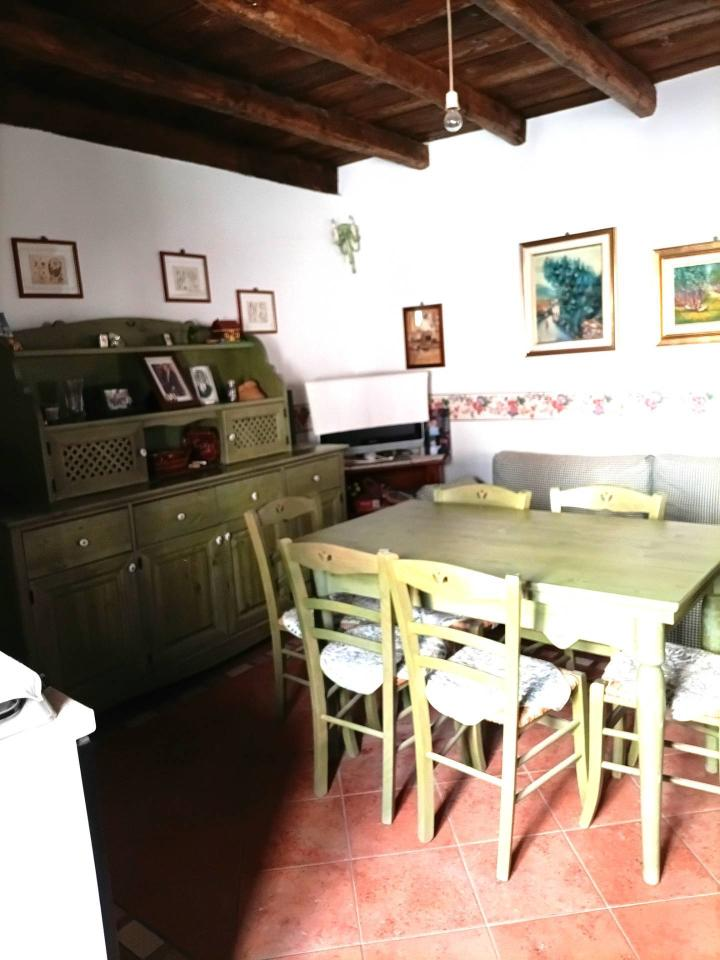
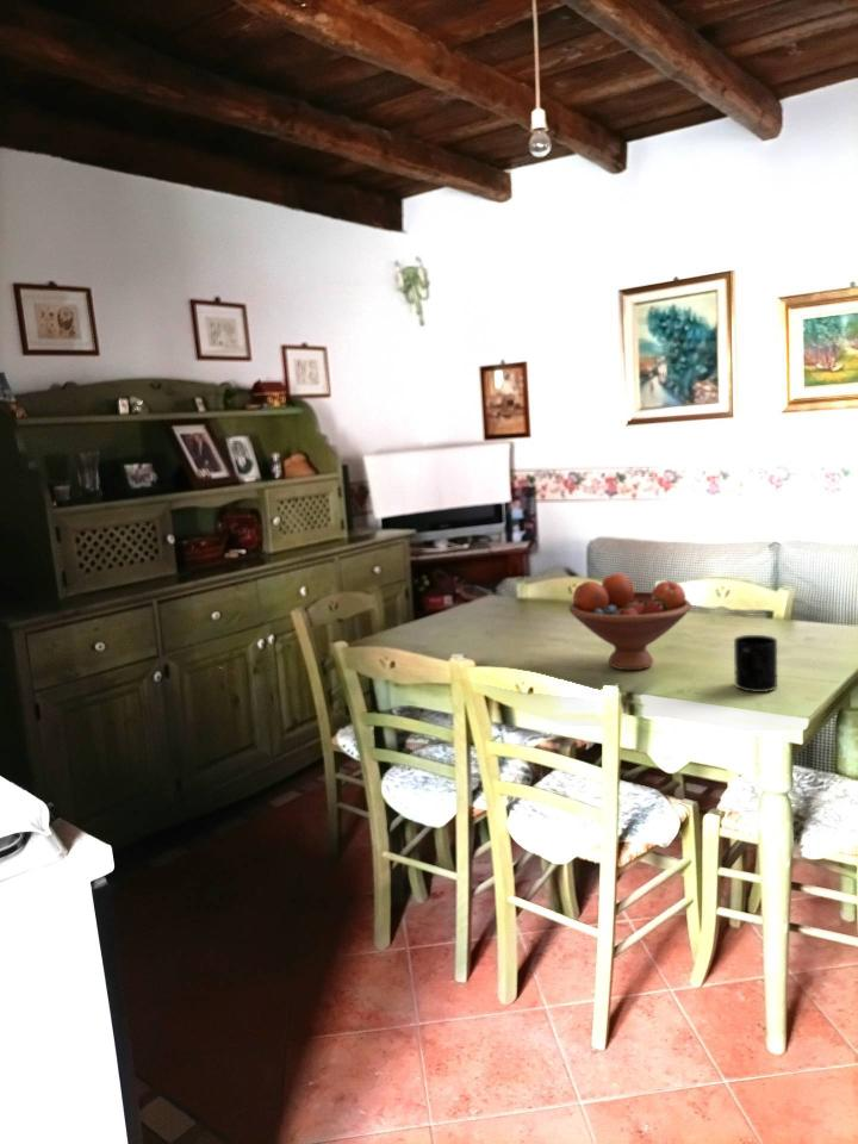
+ mug (753, 665)
+ fruit bowl (629, 622)
